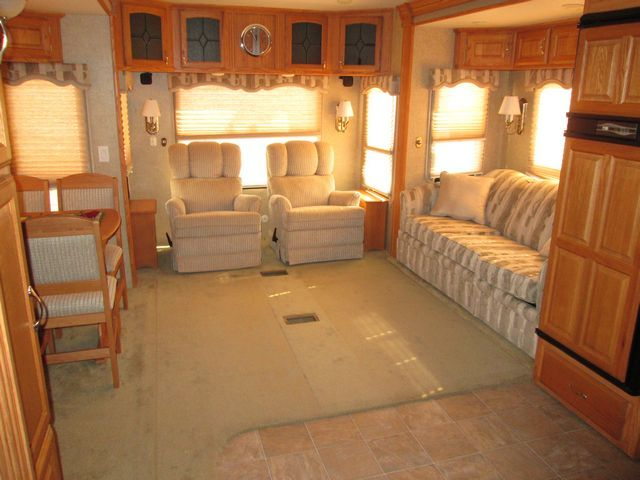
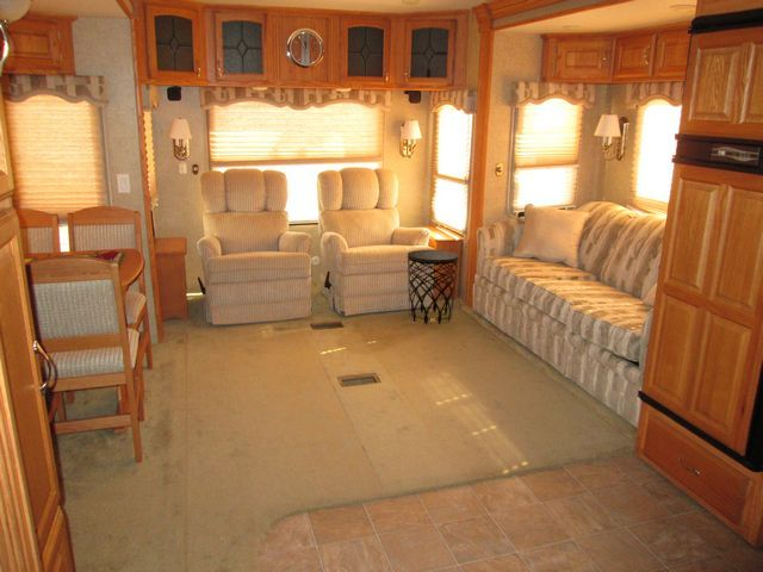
+ side table (432, 286)
